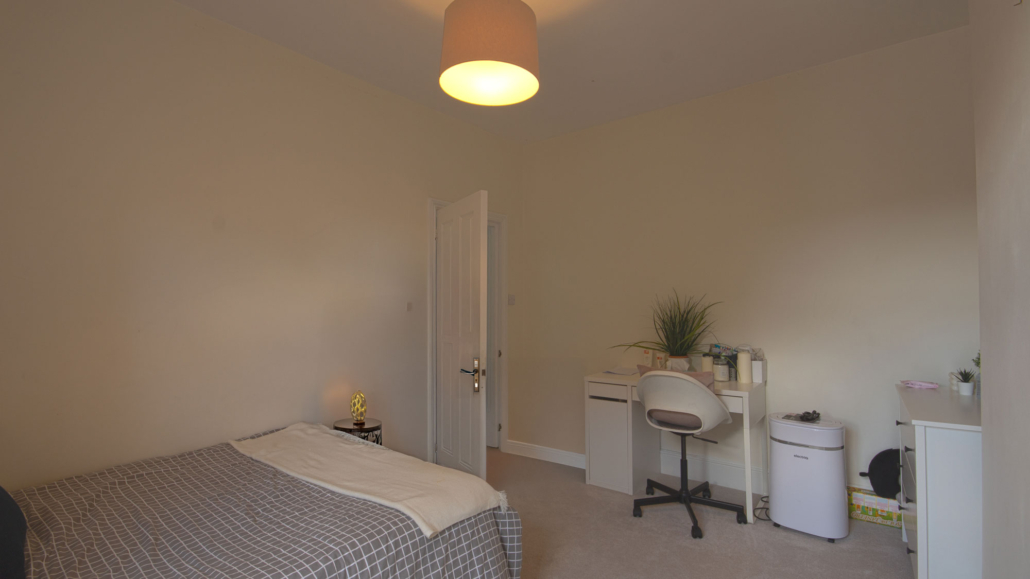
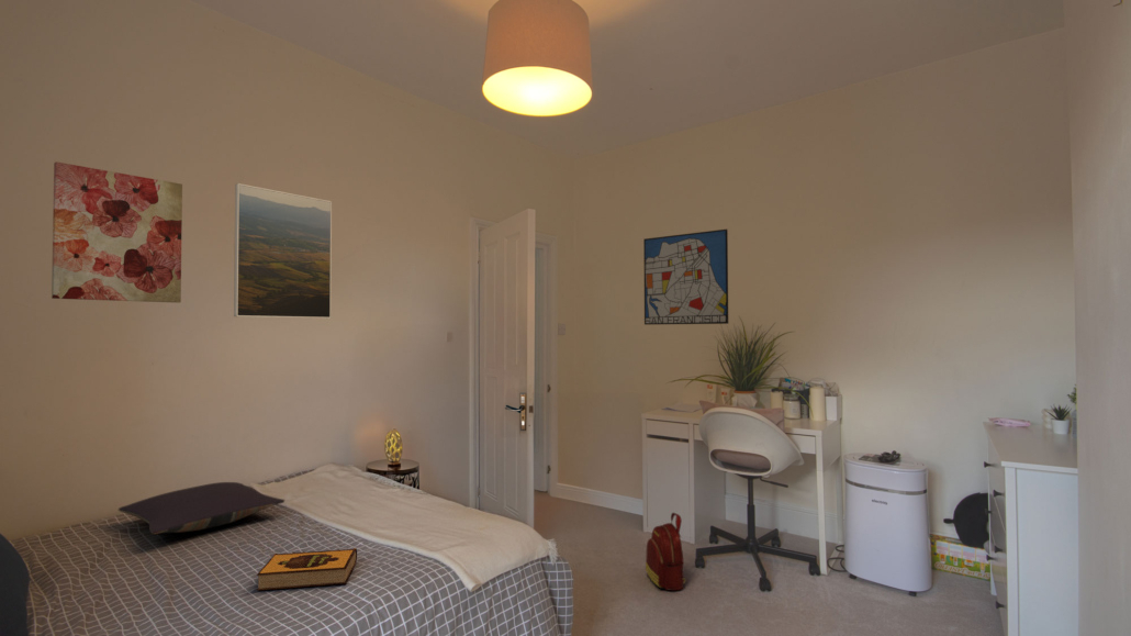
+ pillow (202, 505)
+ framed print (285, 255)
+ backpack (664, 547)
+ wall art (683, 279)
+ wall art (121, 237)
+ hardback book (310, 567)
